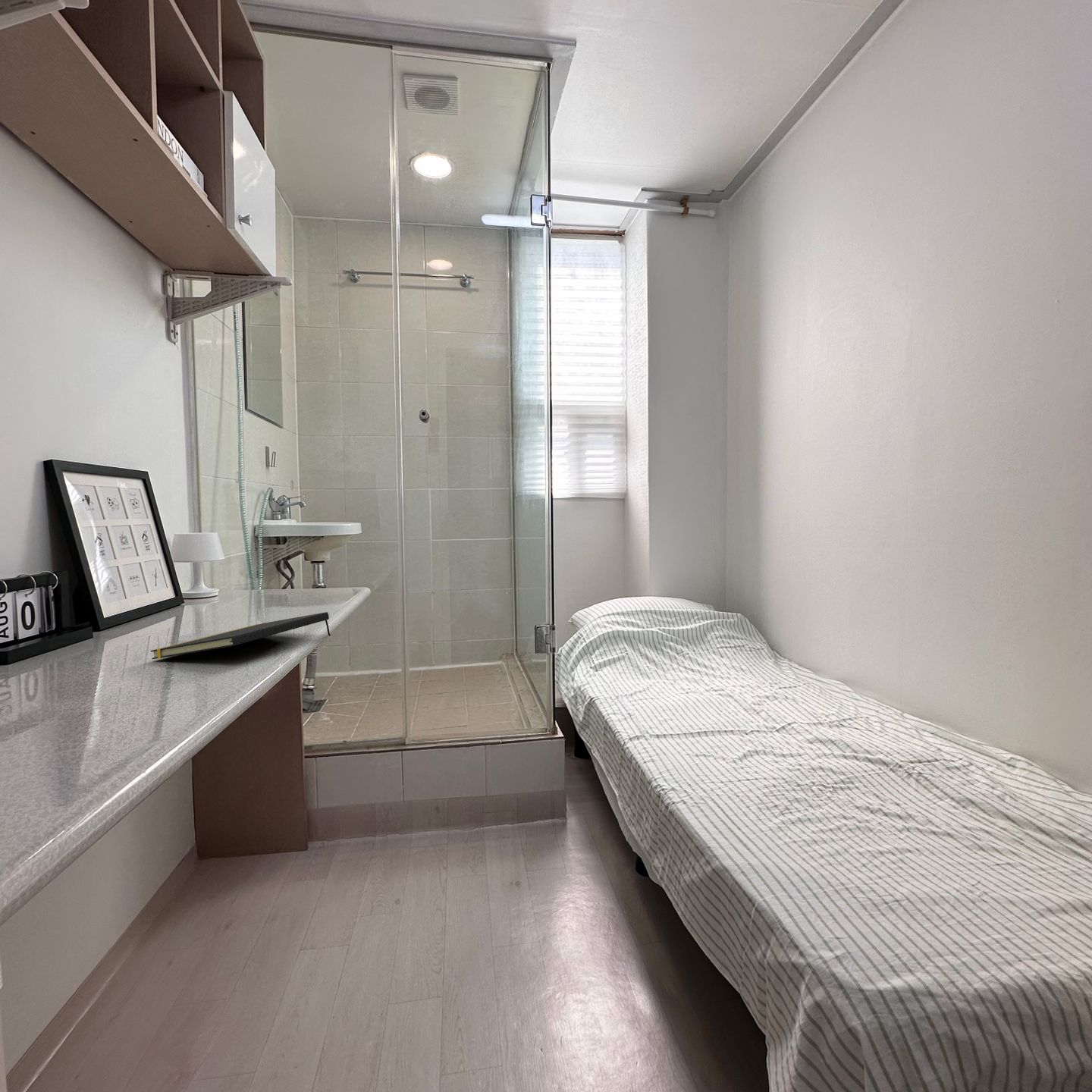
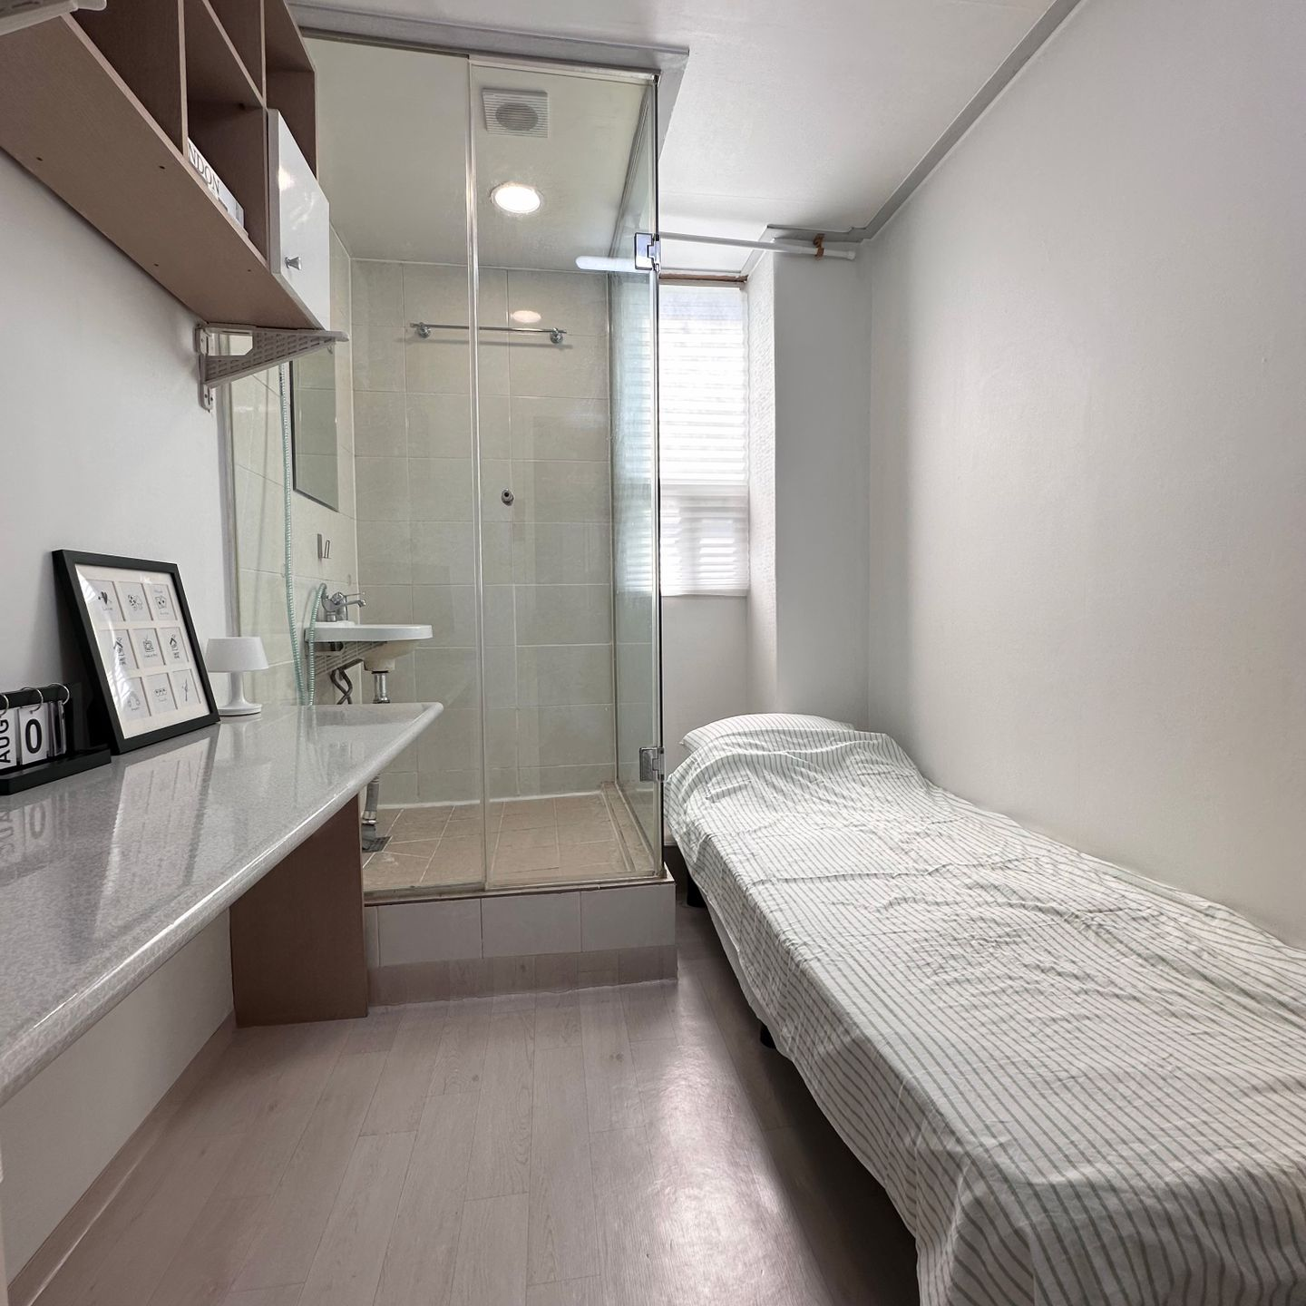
- notepad (246, 633)
